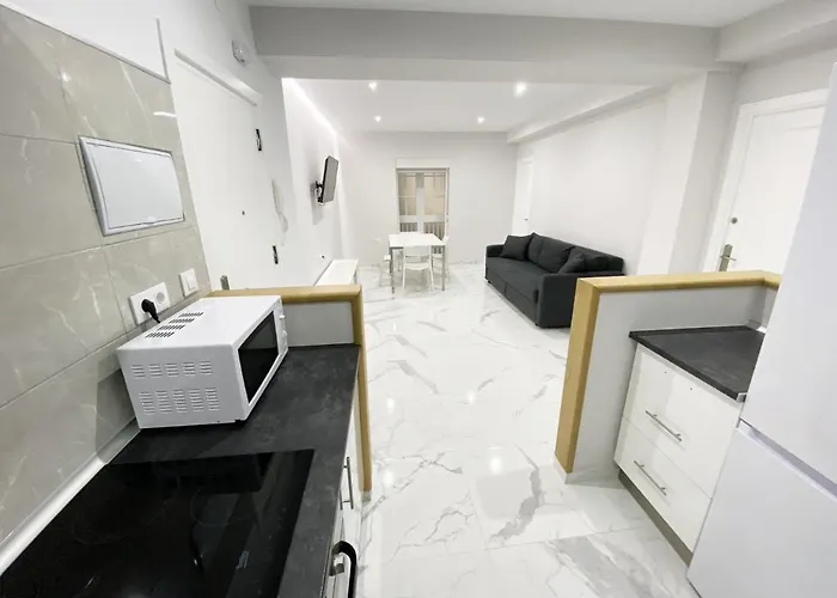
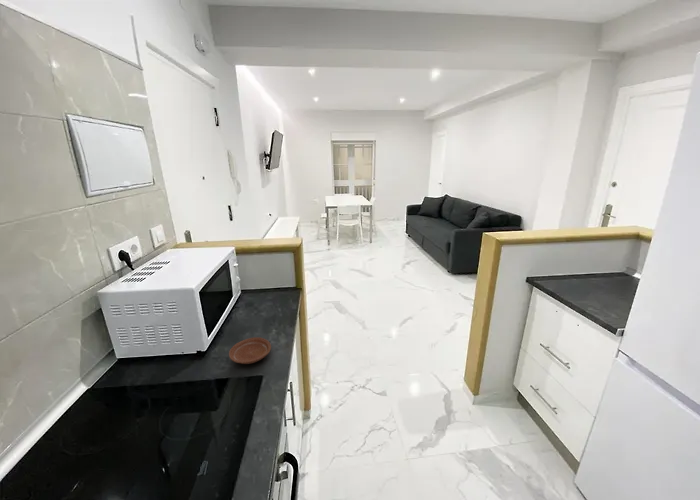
+ plate (250, 352)
